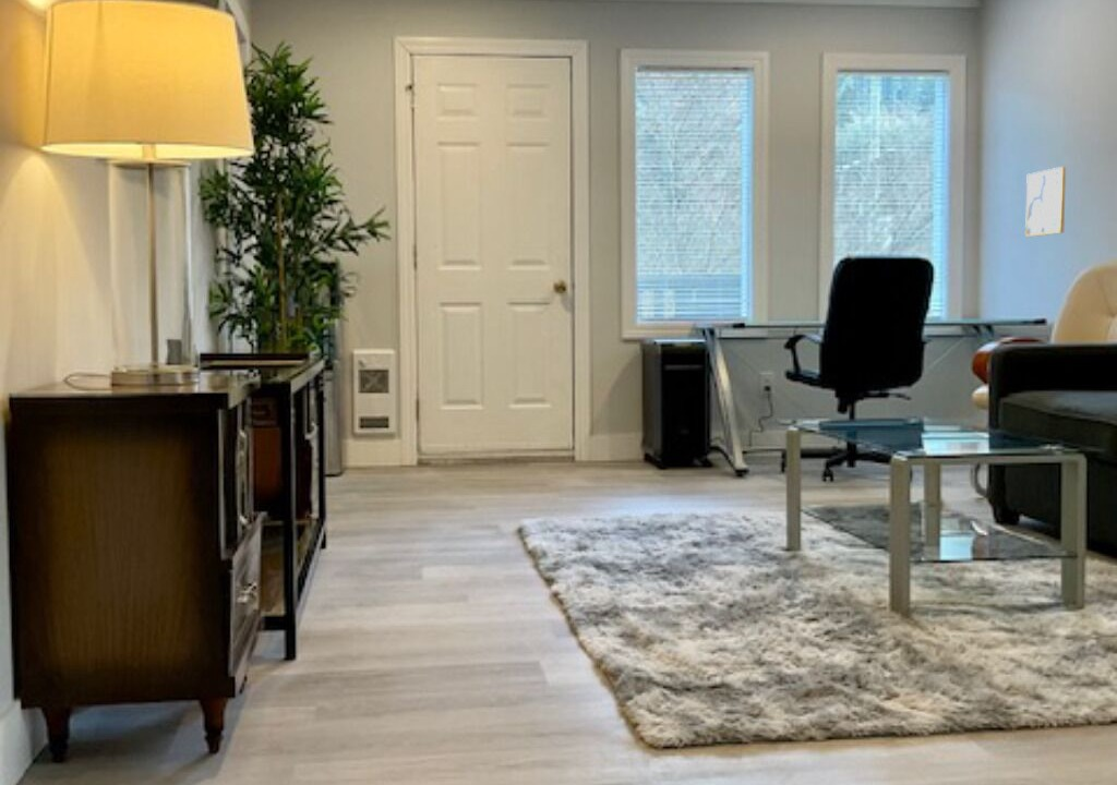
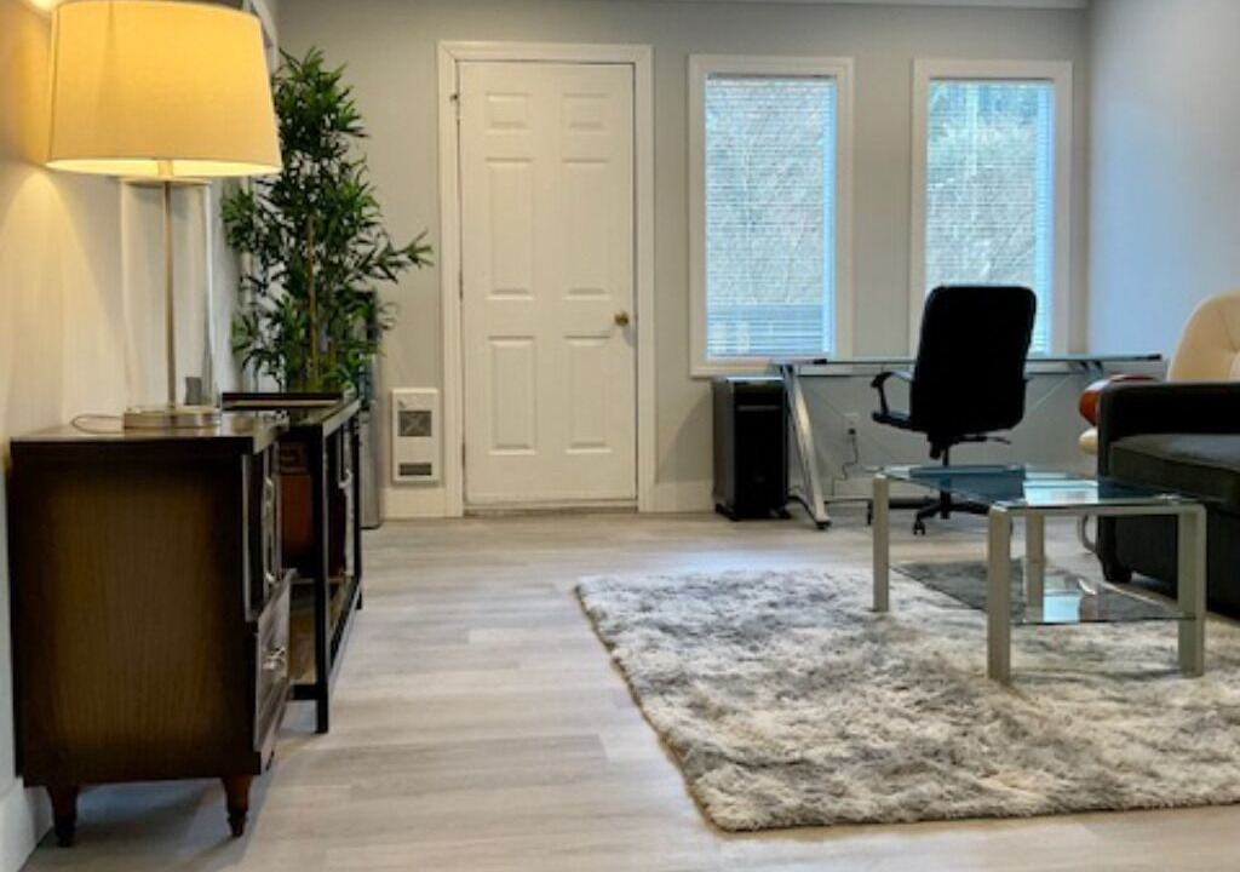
- wall art (1045, 203)
